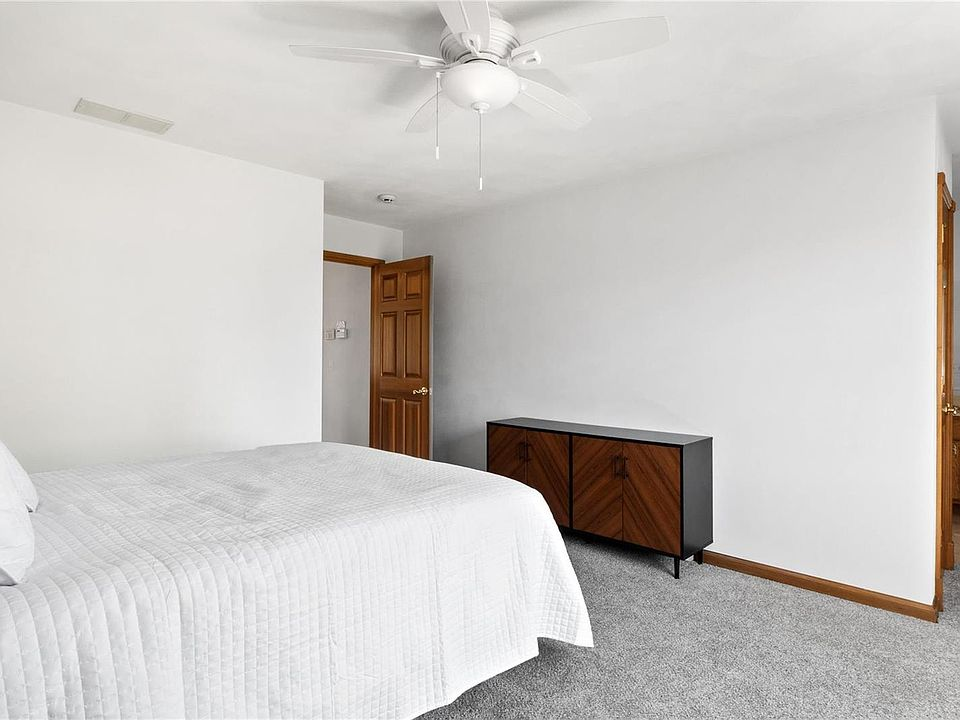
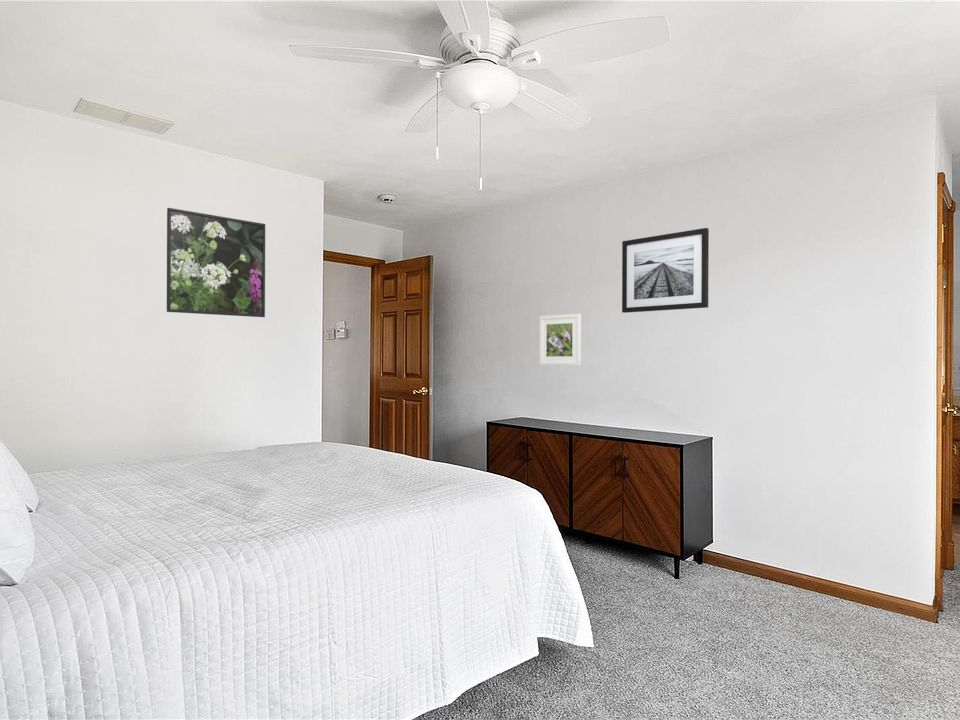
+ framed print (218, 265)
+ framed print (559, 340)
+ wall art (663, 272)
